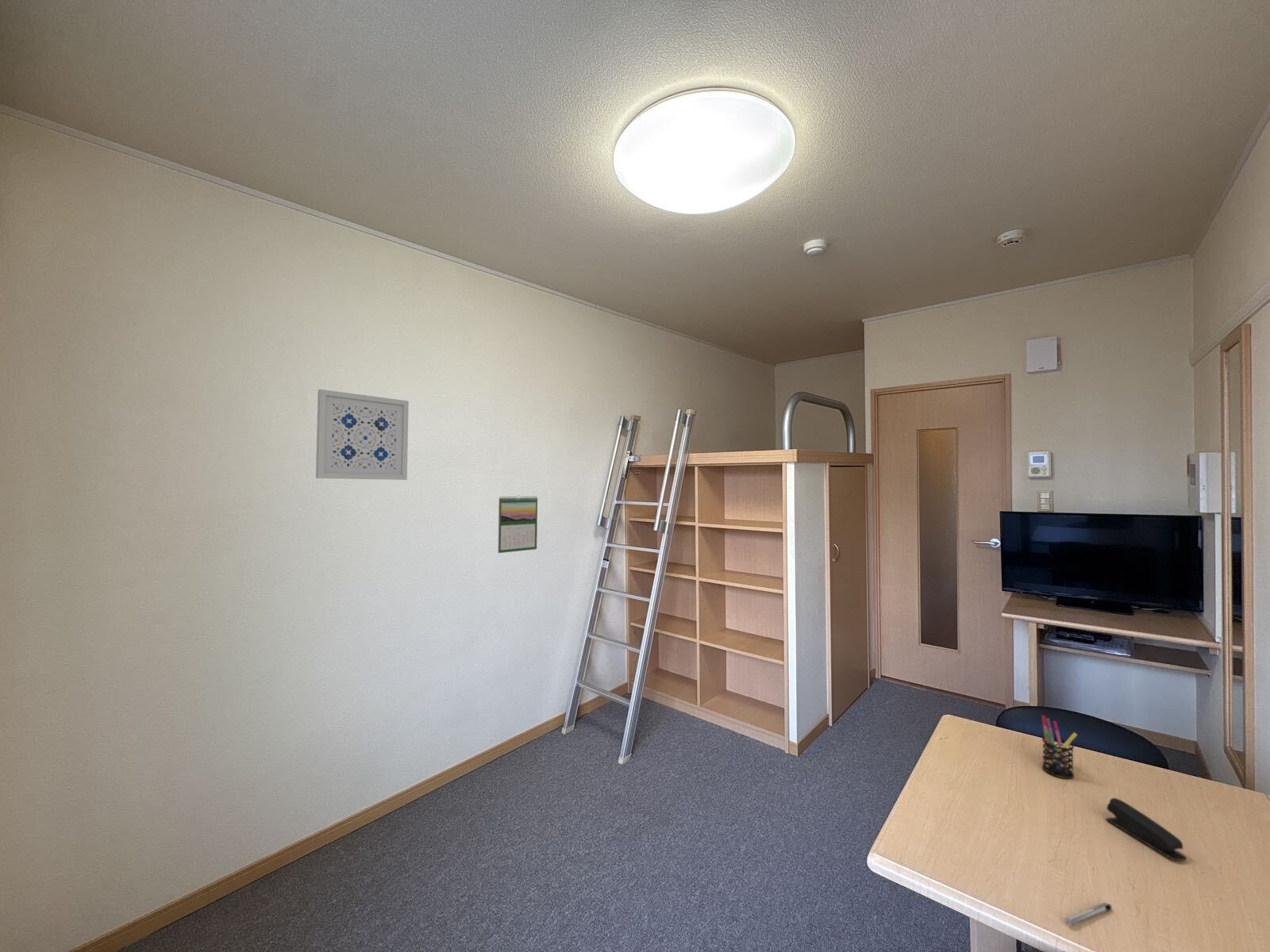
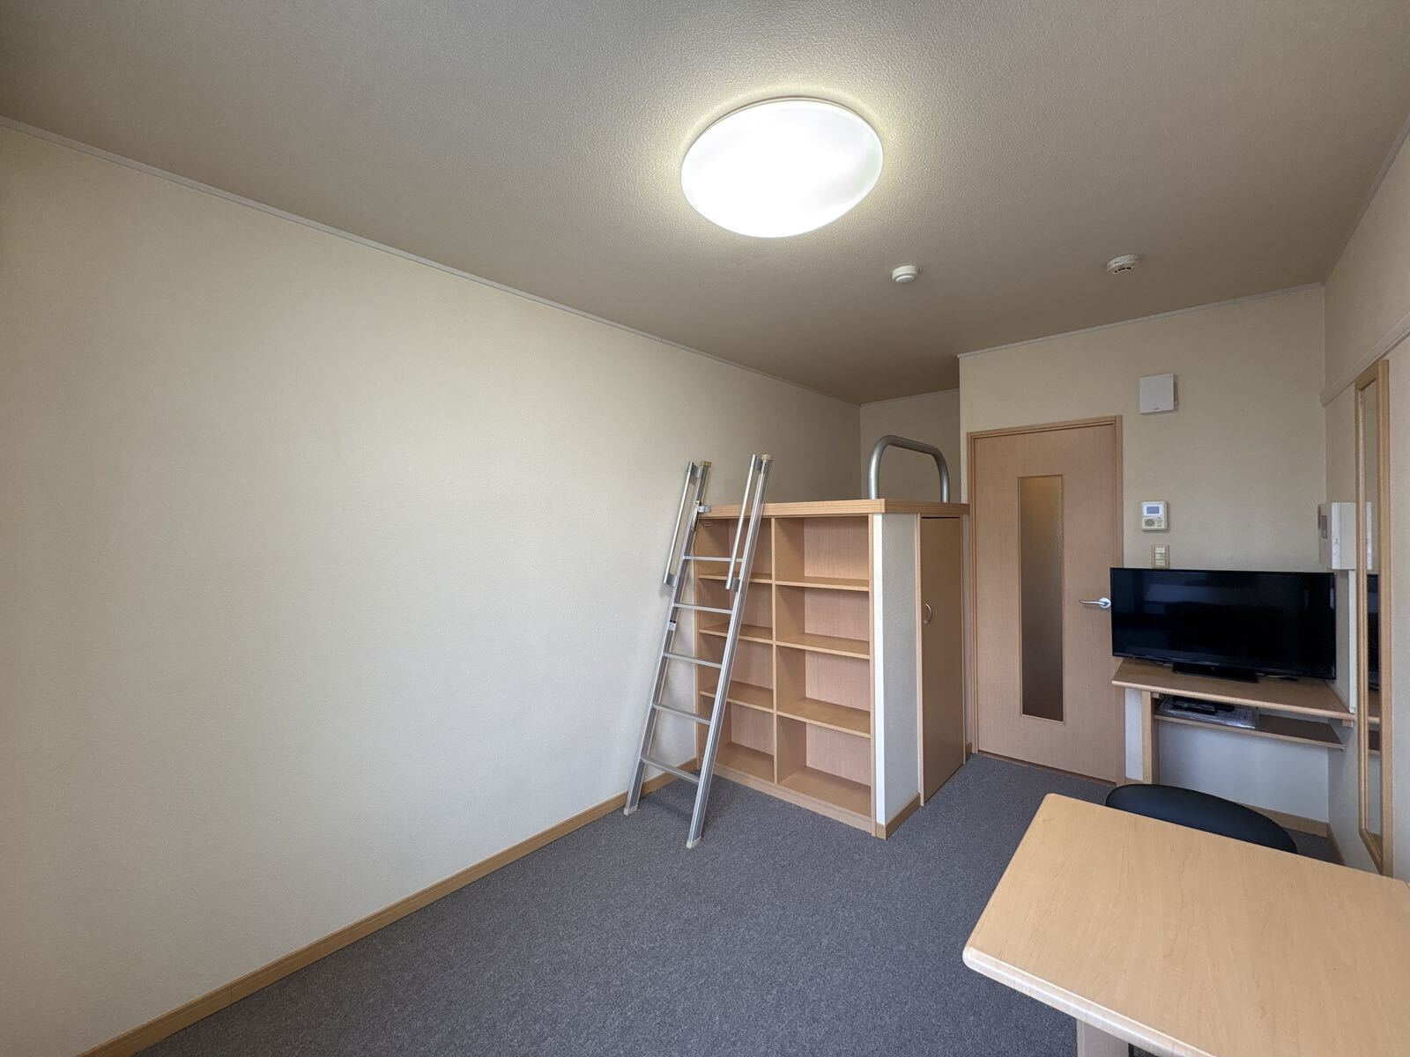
- wall art (364, 437)
- stapler (1144, 826)
- pen holder (1054, 746)
- pen (1089, 913)
- calendar (518, 523)
